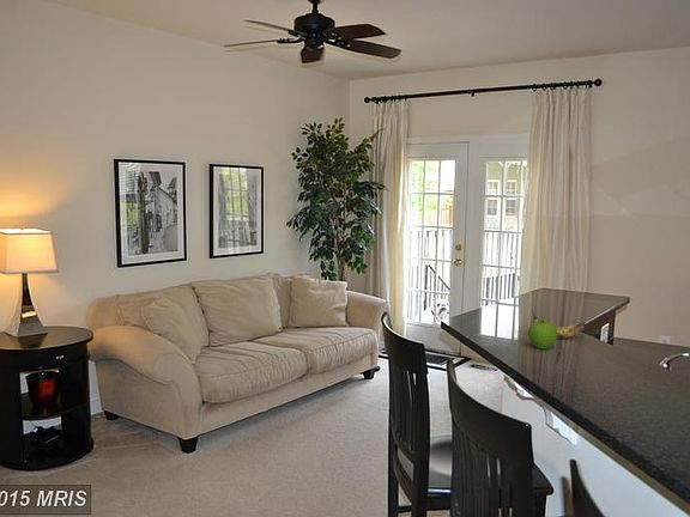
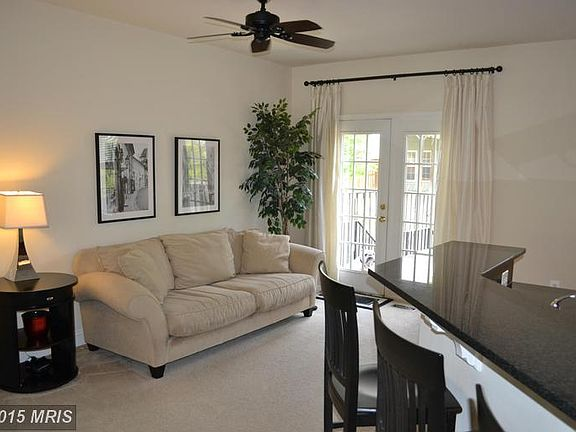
- fruit (543, 332)
- banana (558, 327)
